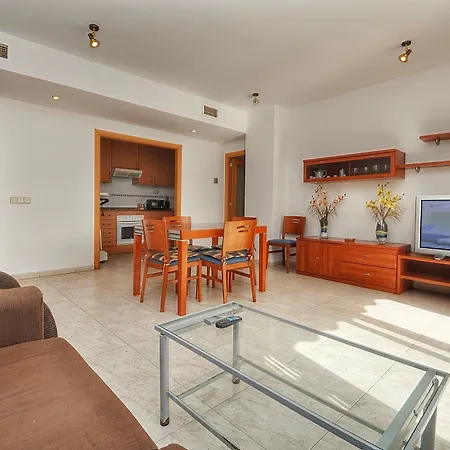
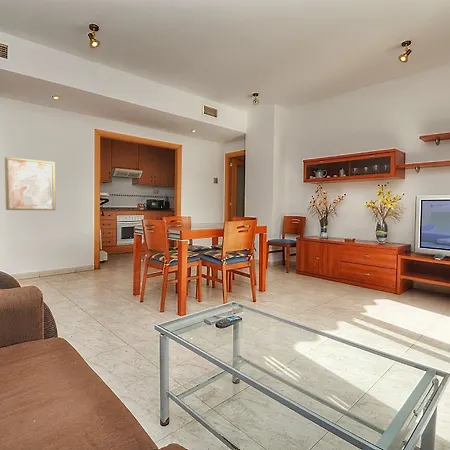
+ wall art (31, 184)
